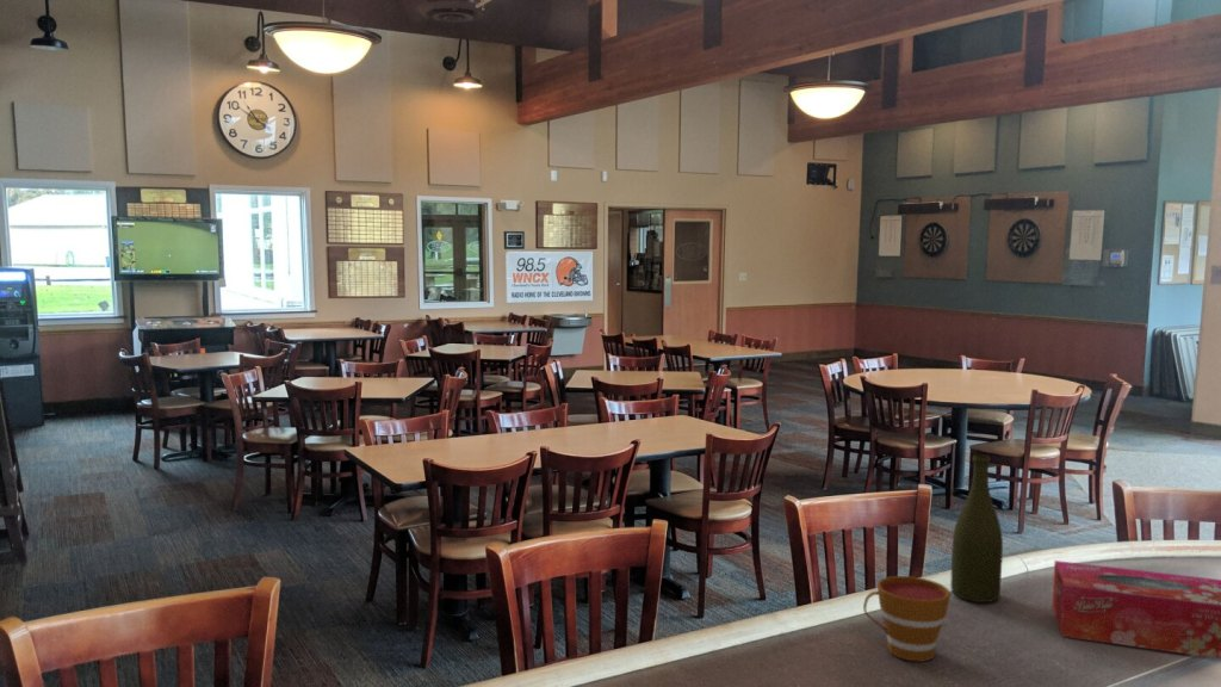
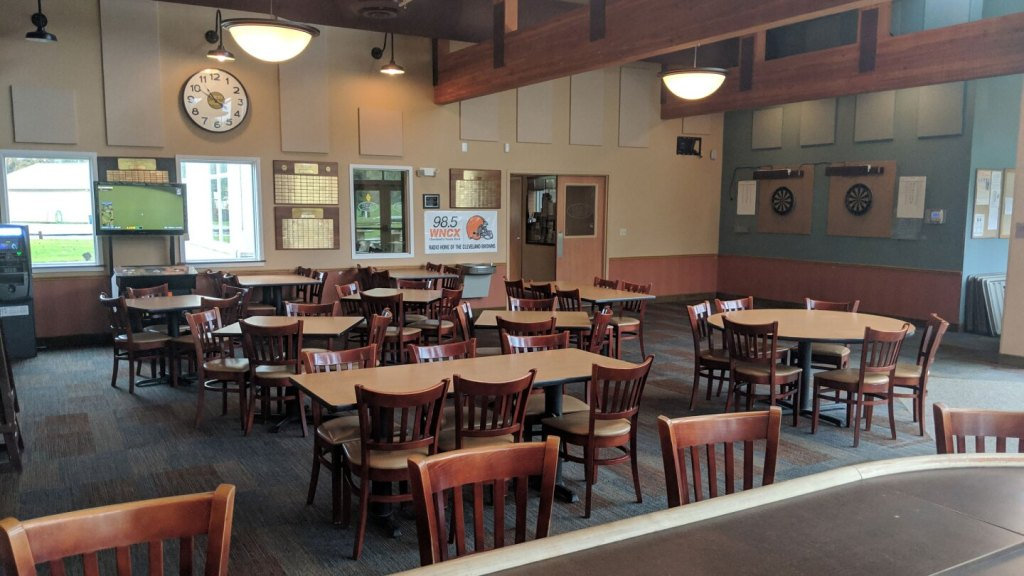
- bottle (978, 526)
- tissue box (1141, 607)
- cup (905, 619)
